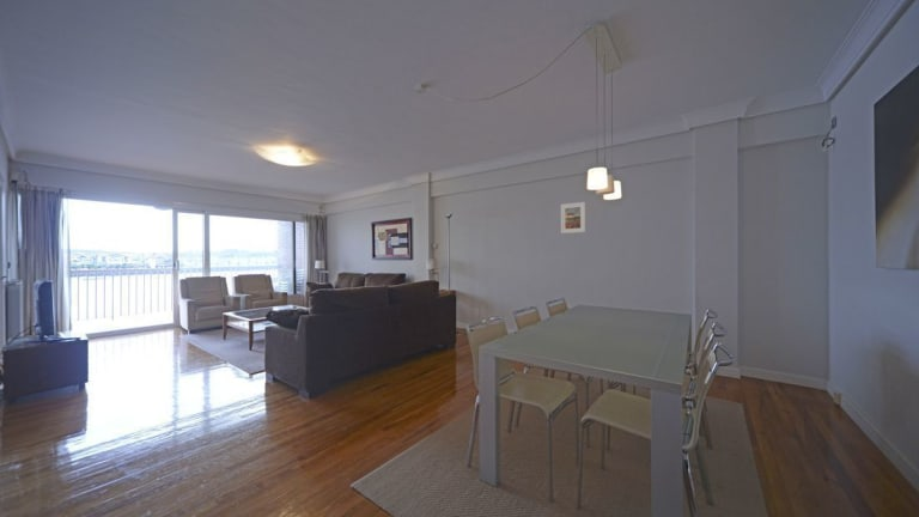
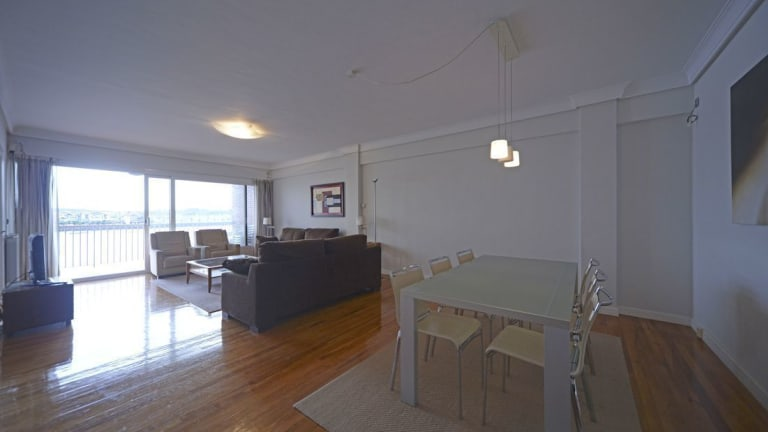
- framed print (572, 218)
